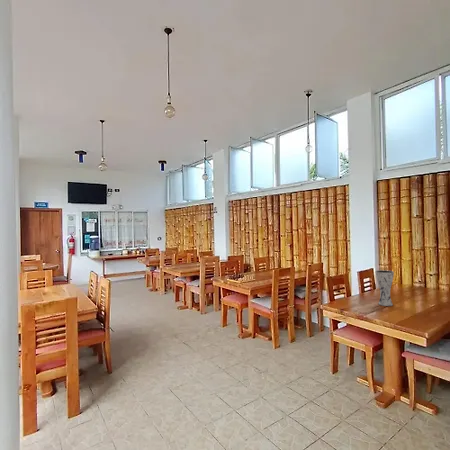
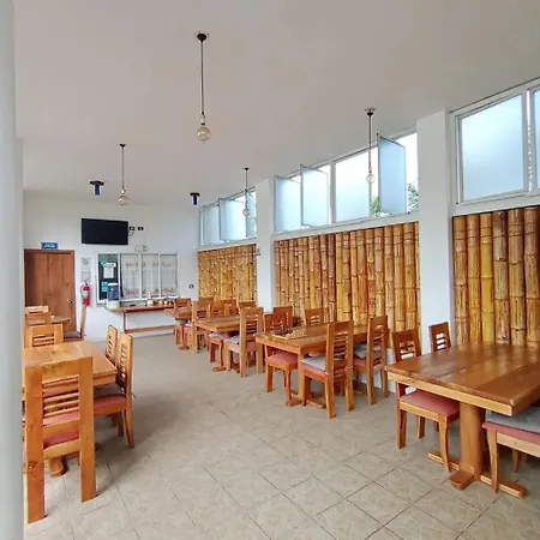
- vase (385, 287)
